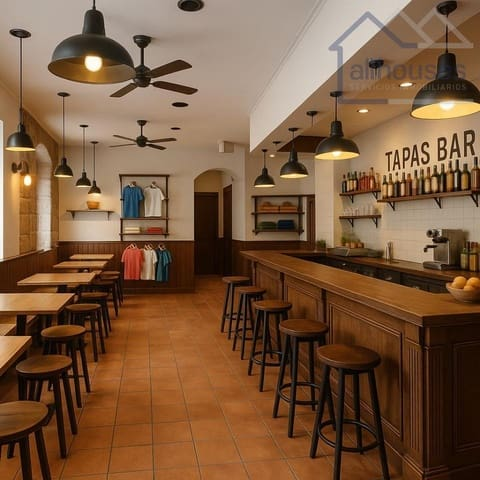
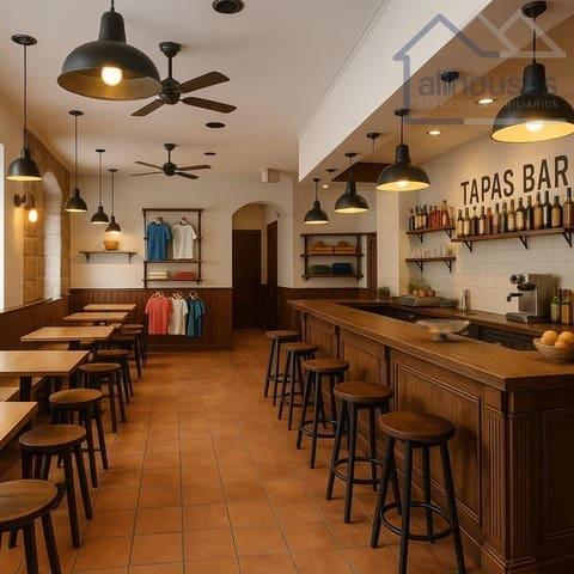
+ decorative bowl (442, 330)
